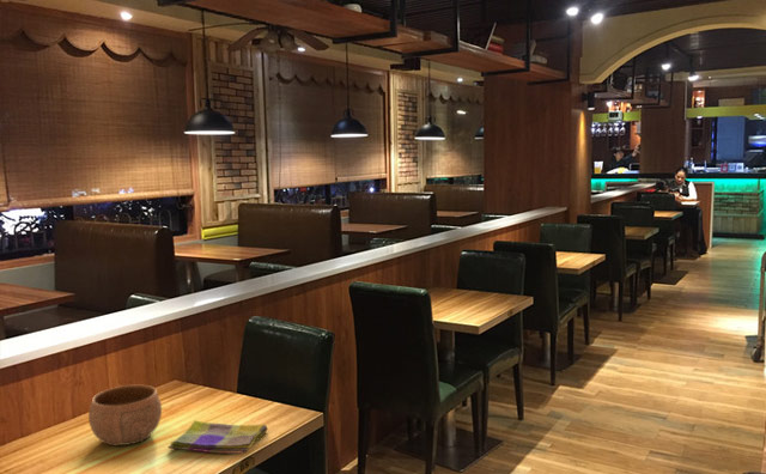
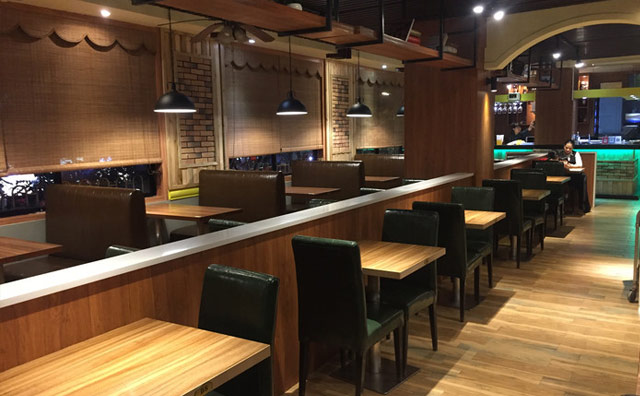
- bowl (126, 415)
- dish towel (220, 436)
